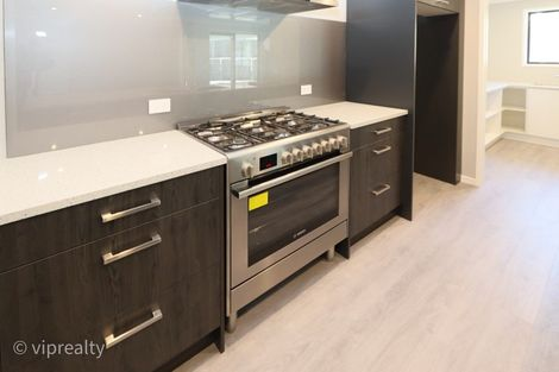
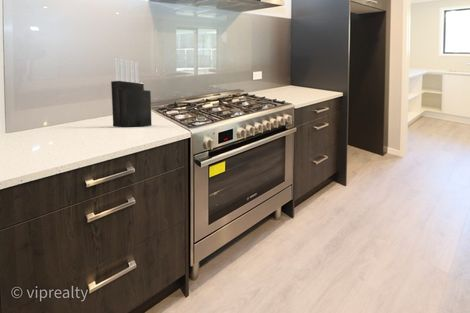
+ knife block (133, 93)
